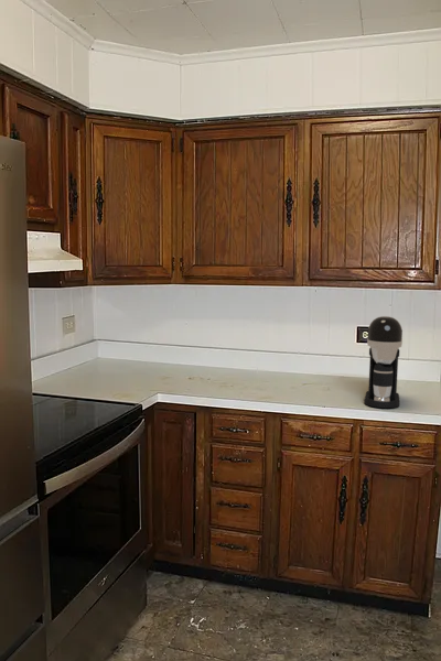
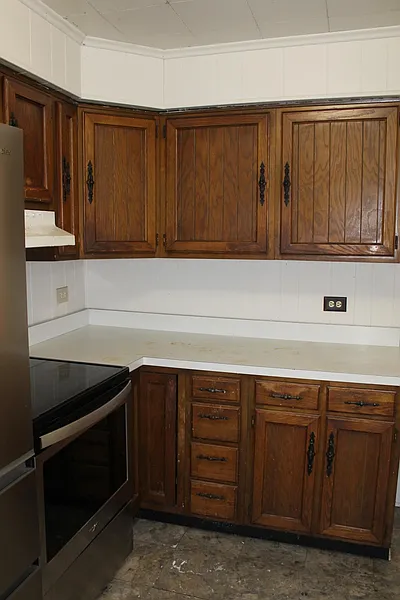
- coffee maker (384, 358)
